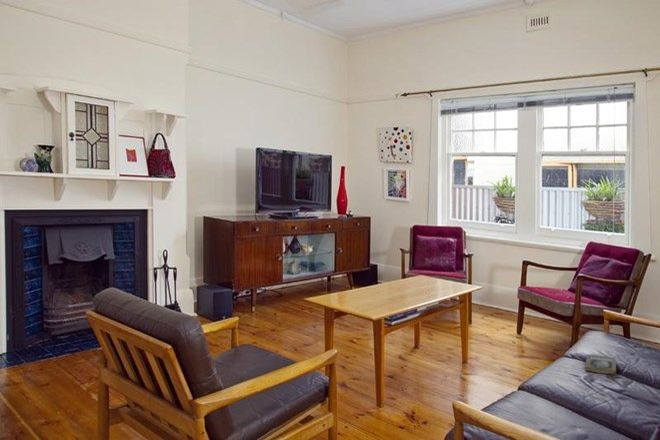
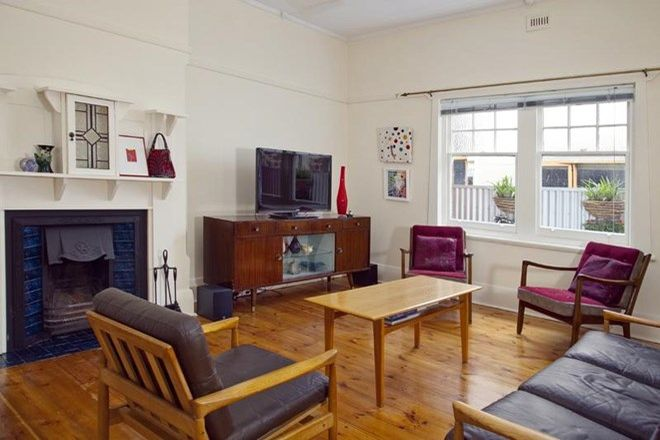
- book (600, 363)
